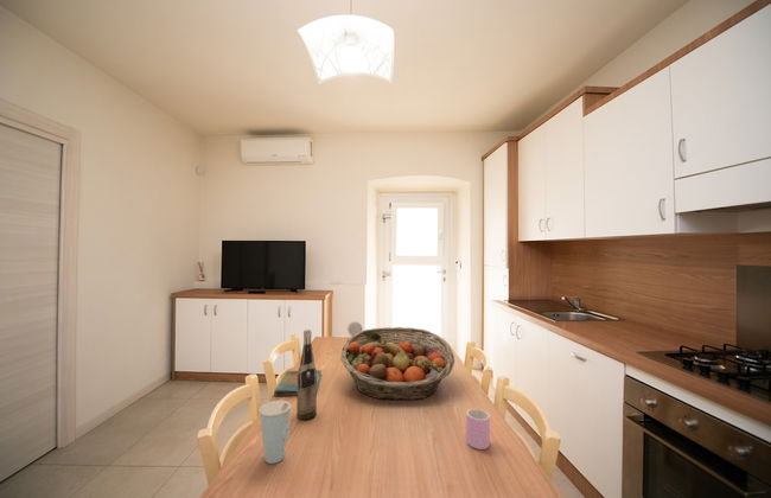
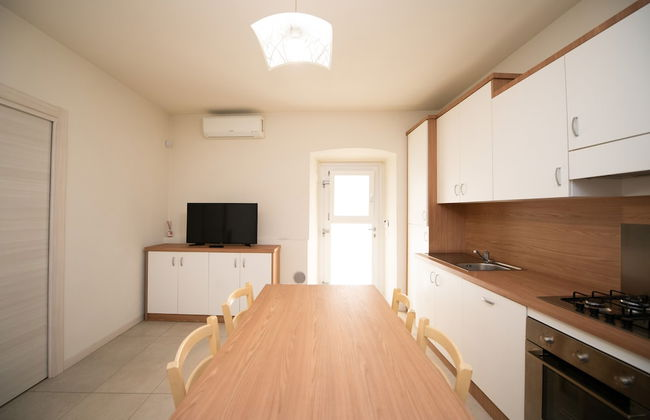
- fruit basket (396, 359)
- dish towel (297, 381)
- cup (476, 424)
- wine bottle (306, 372)
- cup (274, 430)
